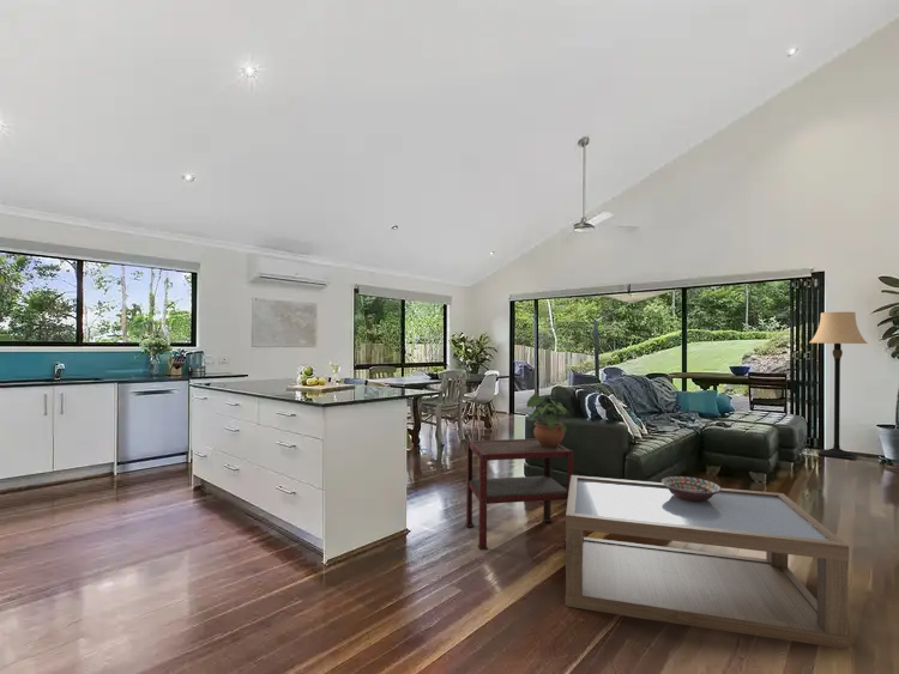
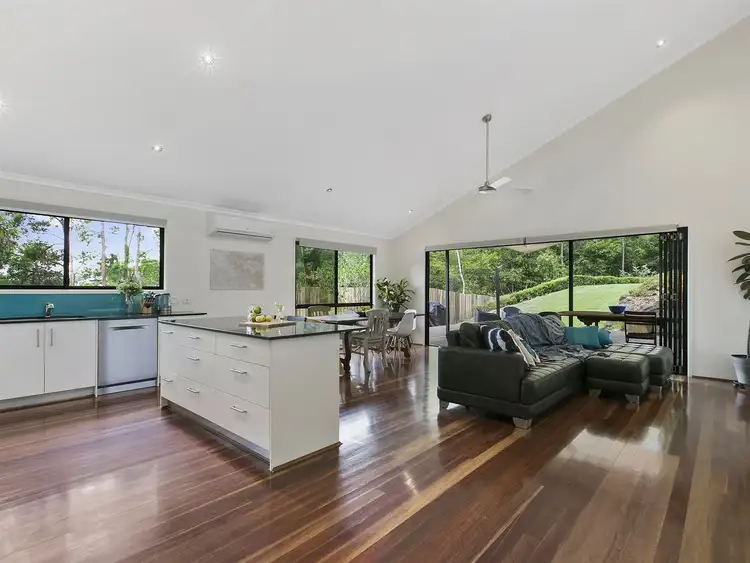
- lamp (837, 383)
- decorative bowl (690, 487)
- coffee table (680, 548)
- side table (517, 488)
- potted plant (544, 418)
